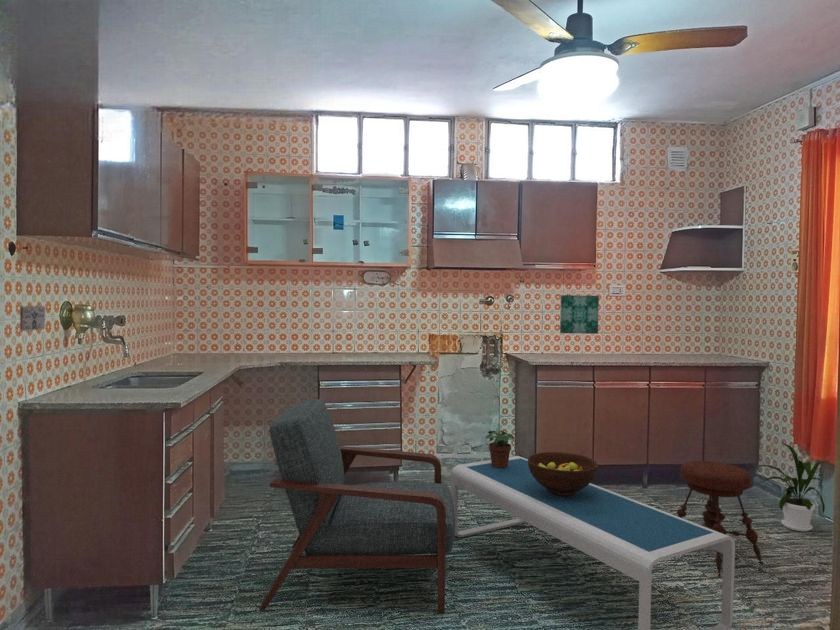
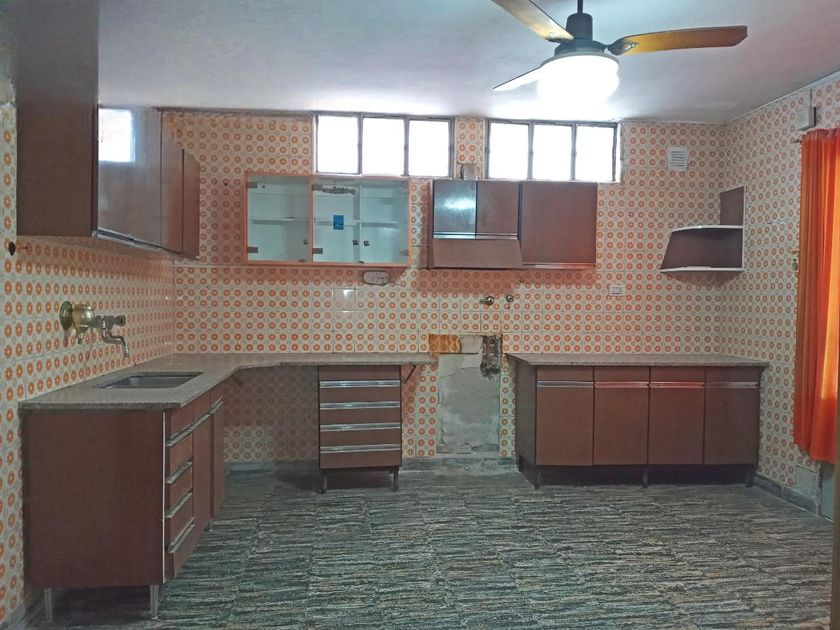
- potted plant (498, 448)
- stool (713, 511)
- ceramic tile (32, 318)
- fruit bowl (561, 476)
- chair (366, 491)
- house plant (795, 487)
- coffee table (569, 535)
- wall art (579, 314)
